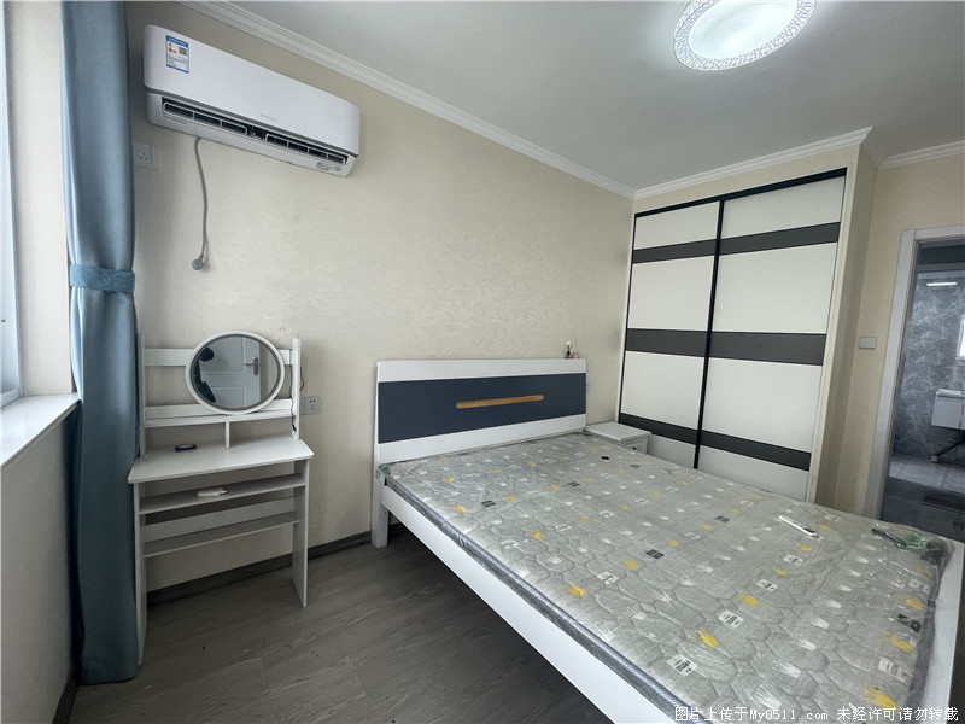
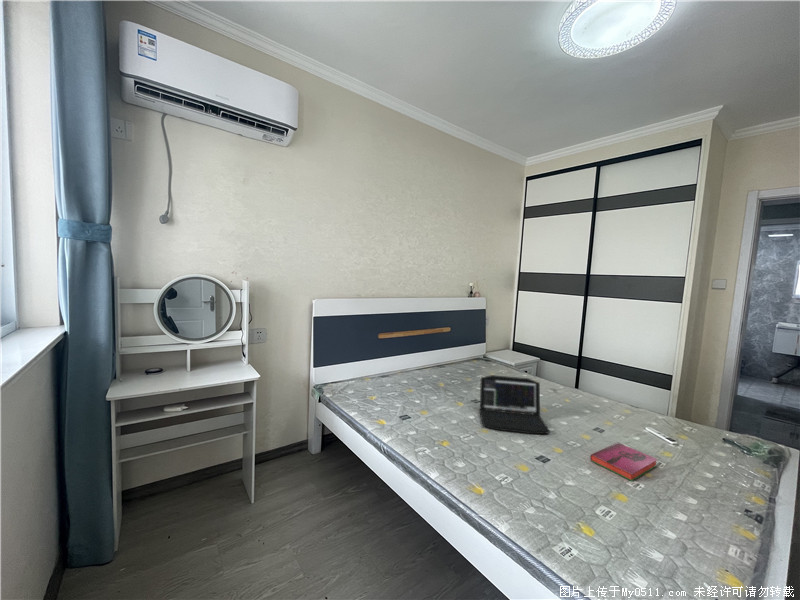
+ laptop (512, 402)
+ hardback book (623, 459)
